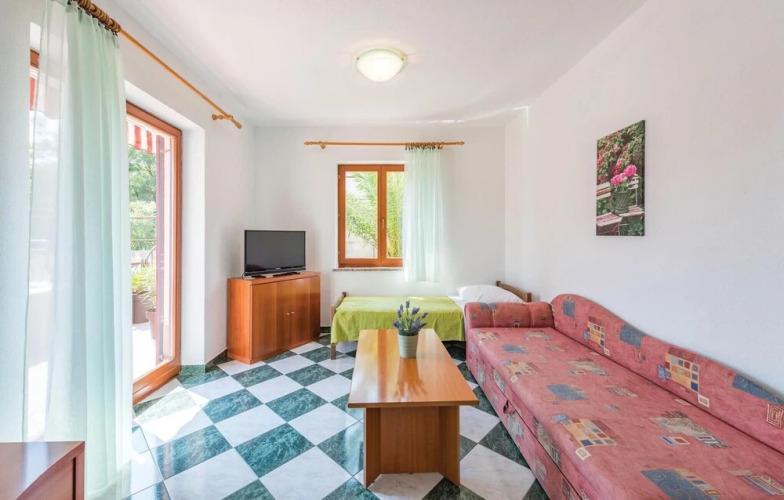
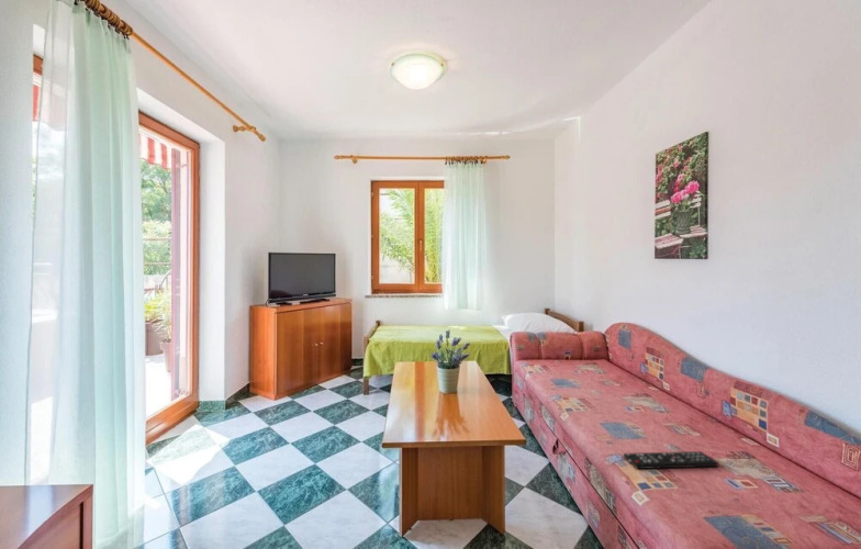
+ remote control (669, 459)
